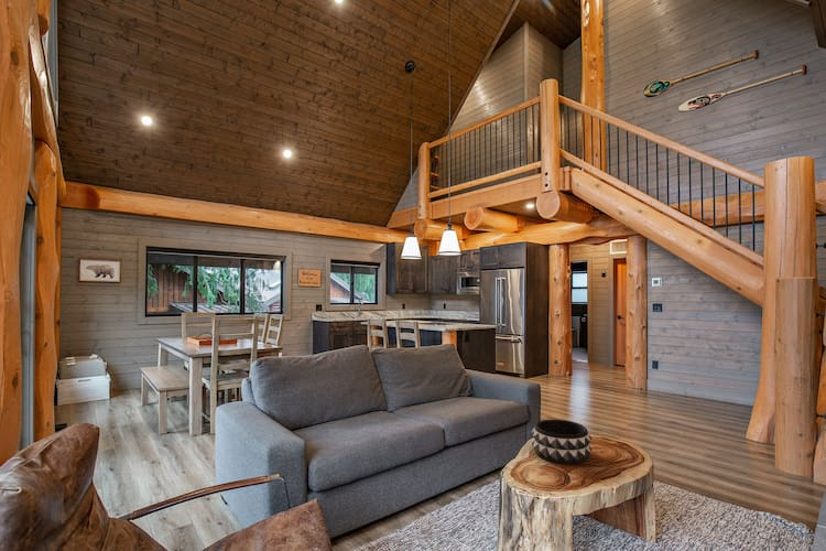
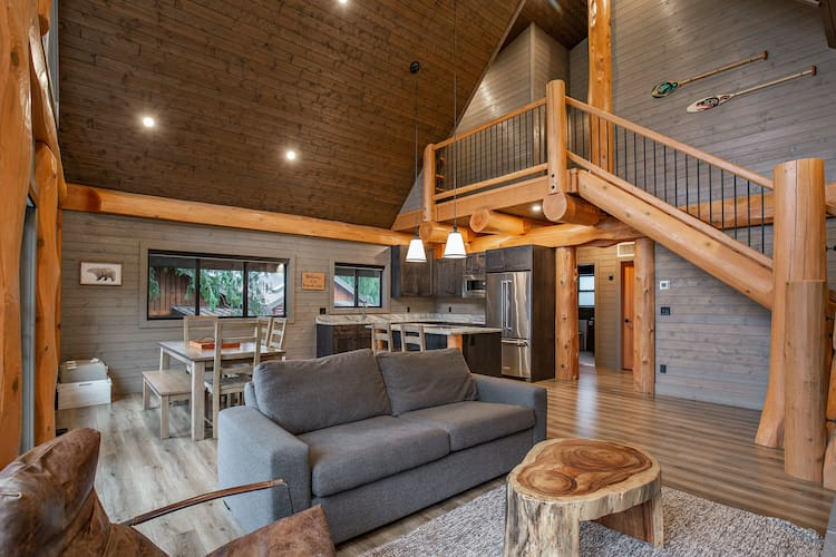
- decorative bowl (561, 440)
